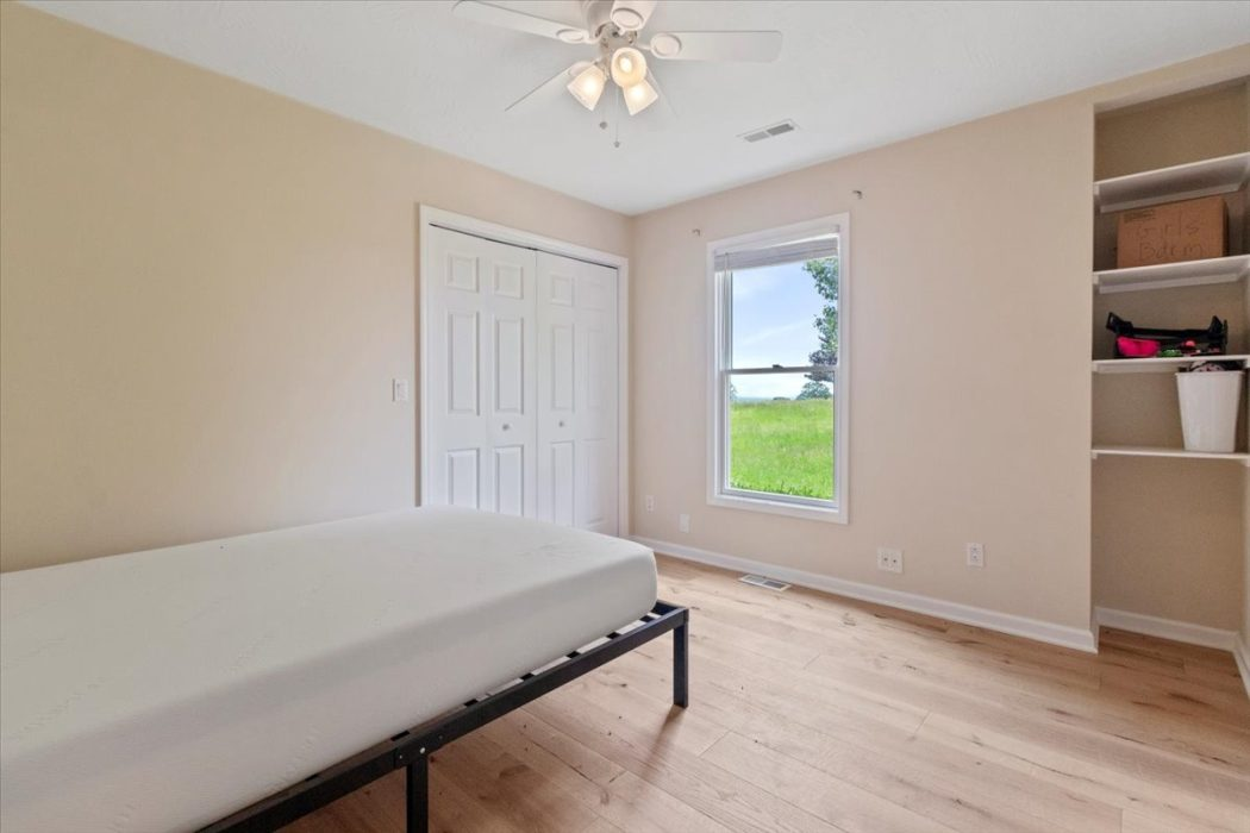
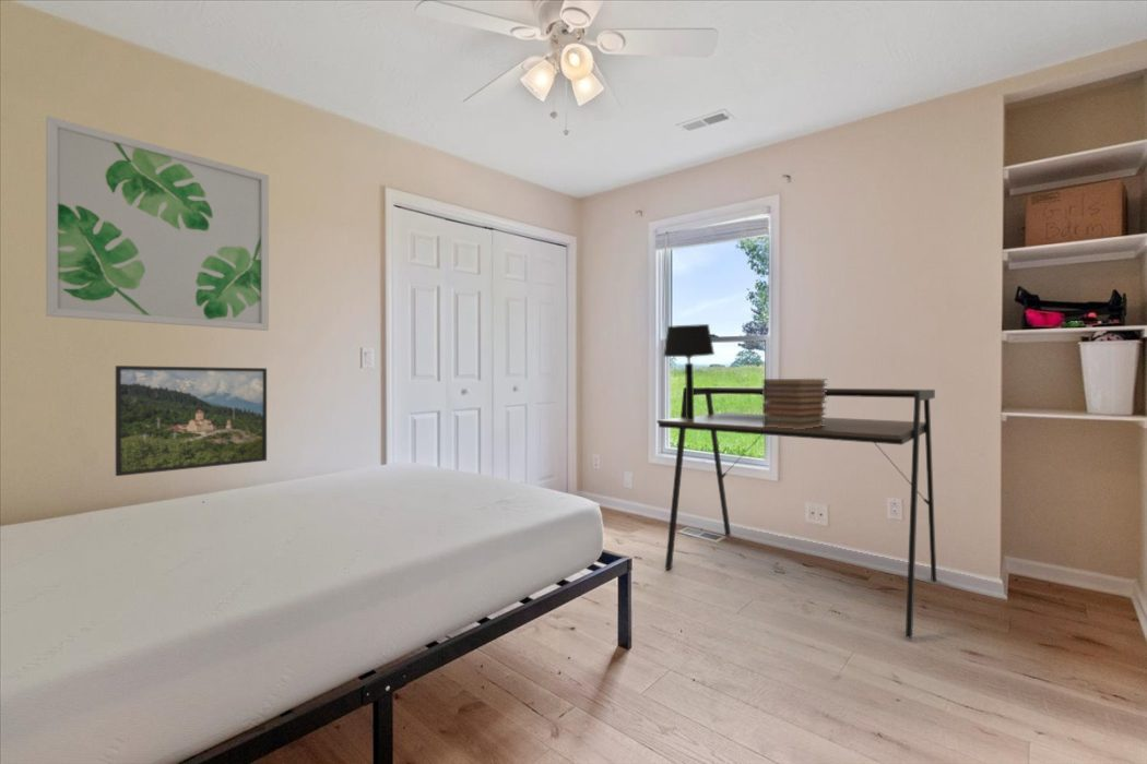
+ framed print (197, 417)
+ wall art (170, 237)
+ book stack (794, 402)
+ table lamp (690, 372)
+ desk (796, 437)
